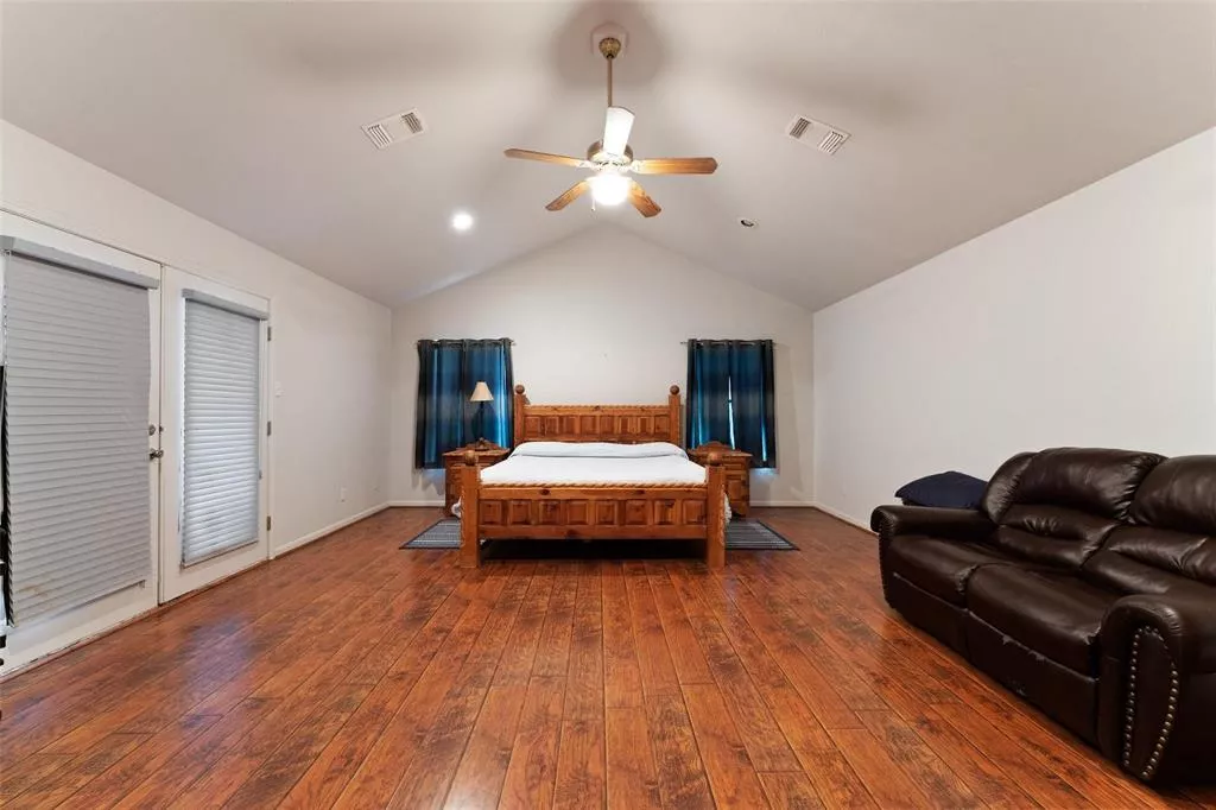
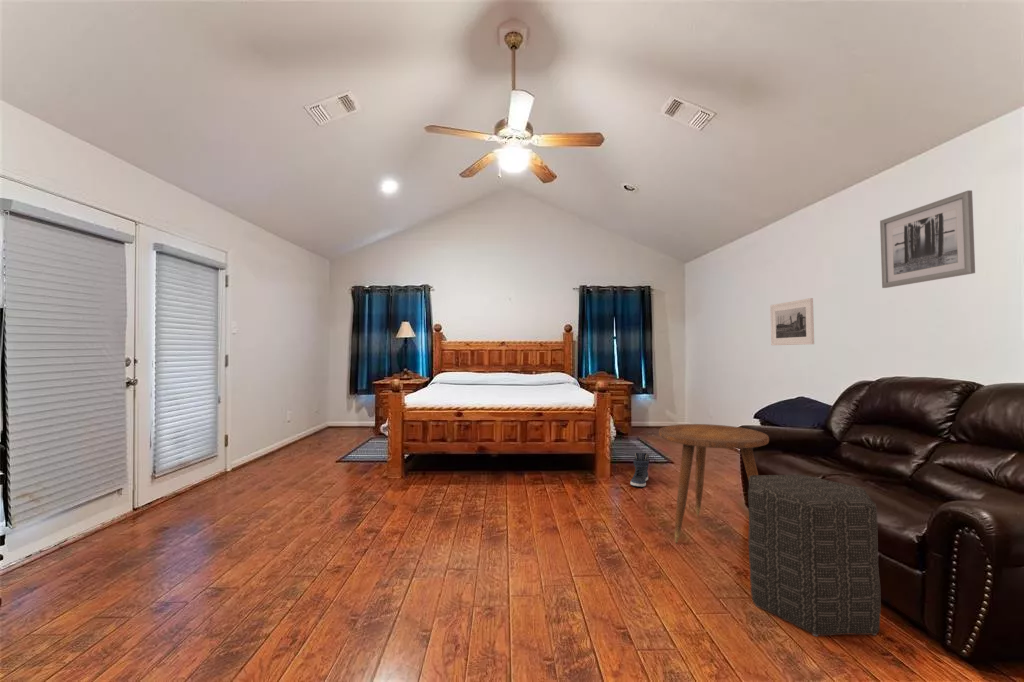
+ sneaker (640, 468)
+ wall art (922, 244)
+ side table (703, 482)
+ ottoman (807, 545)
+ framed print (790, 323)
